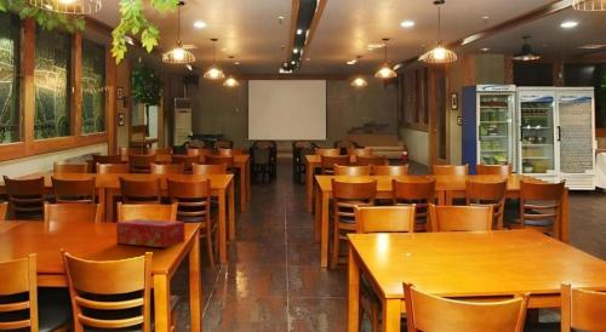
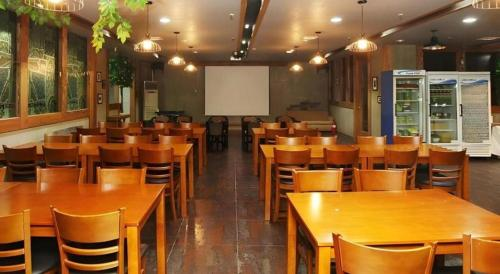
- tissue box (150, 231)
